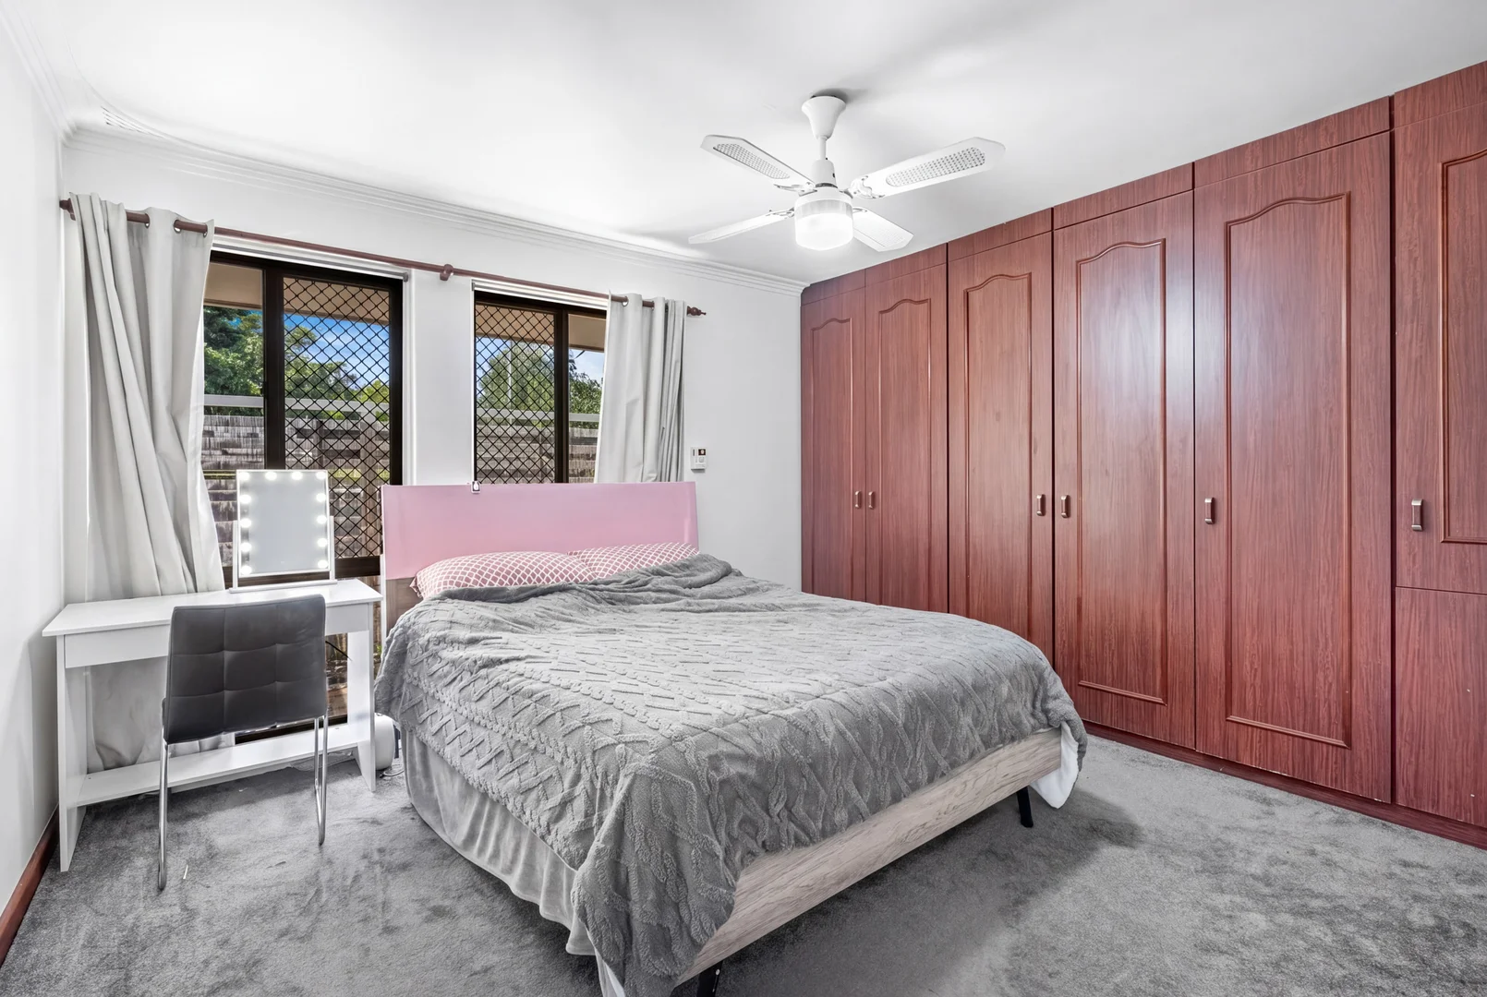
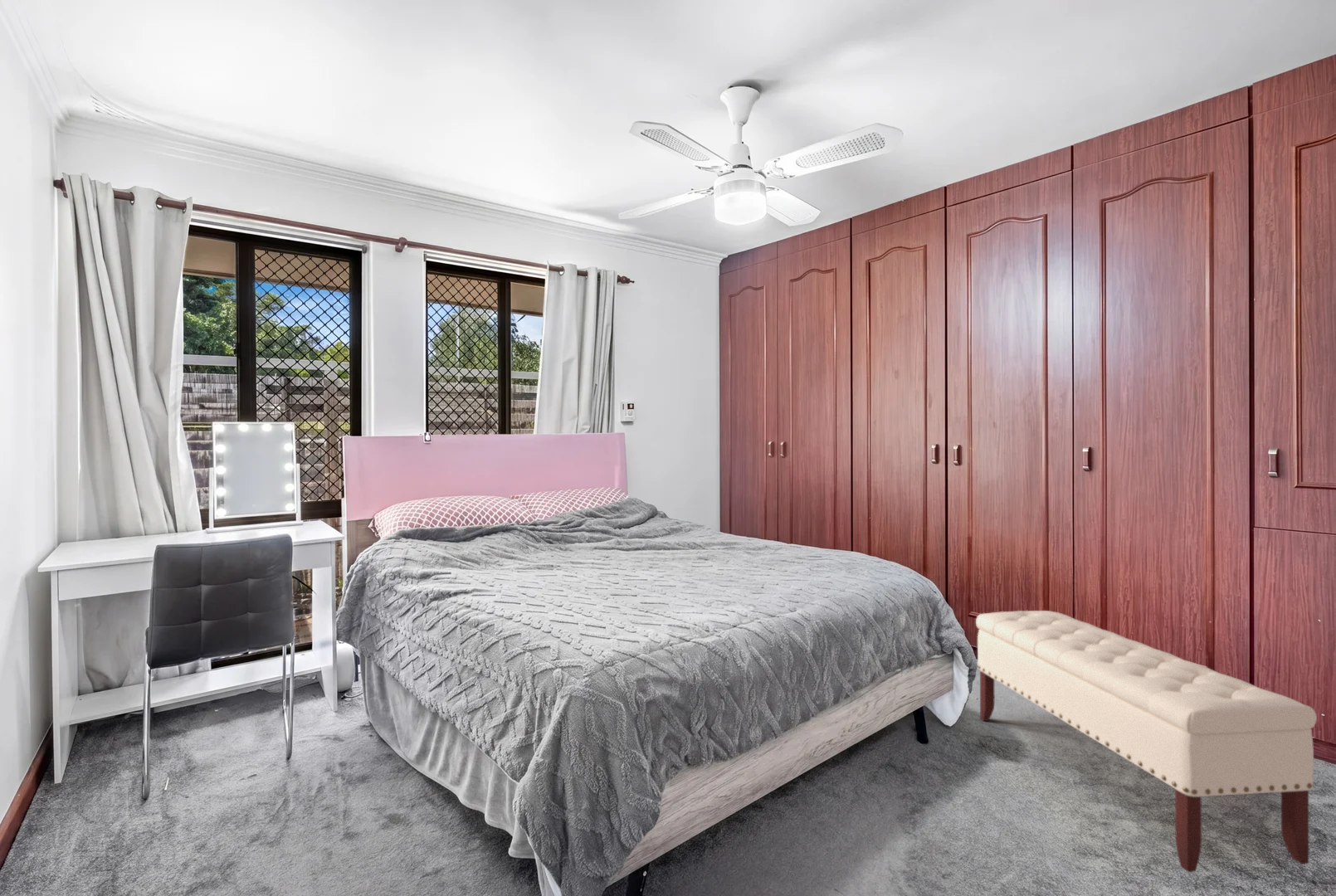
+ bench (1109, 711)
